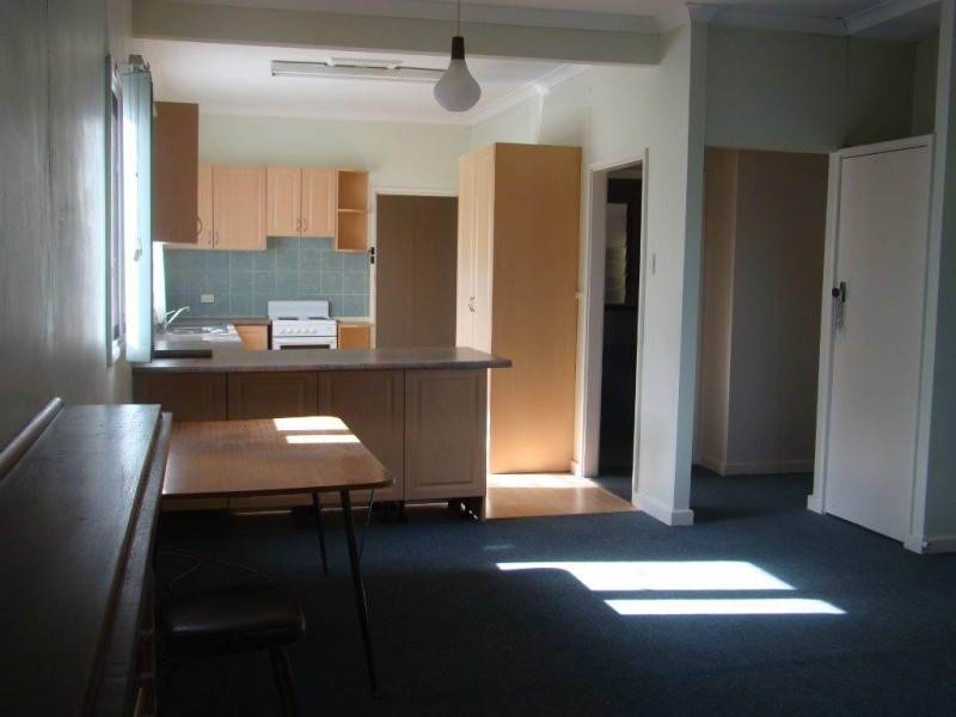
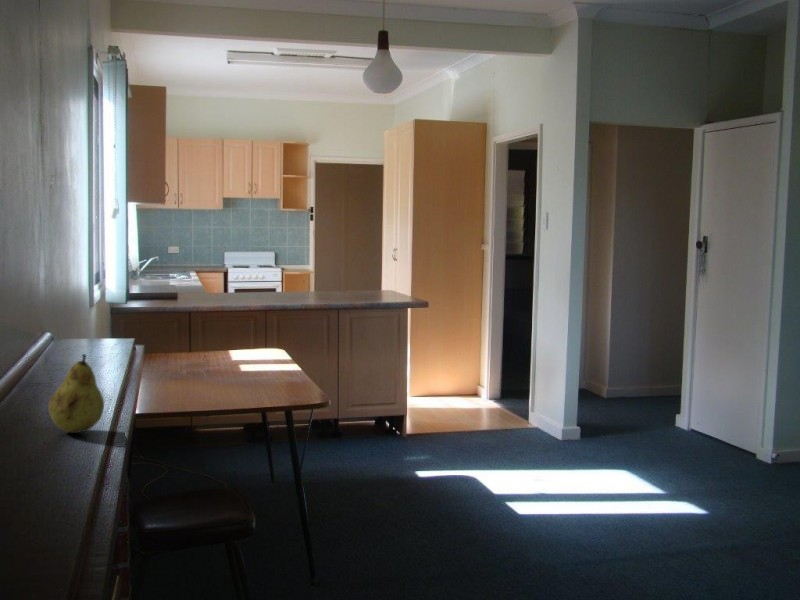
+ fruit (75, 392)
